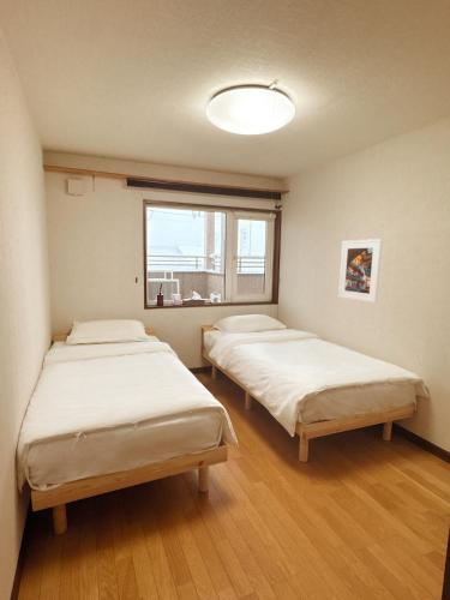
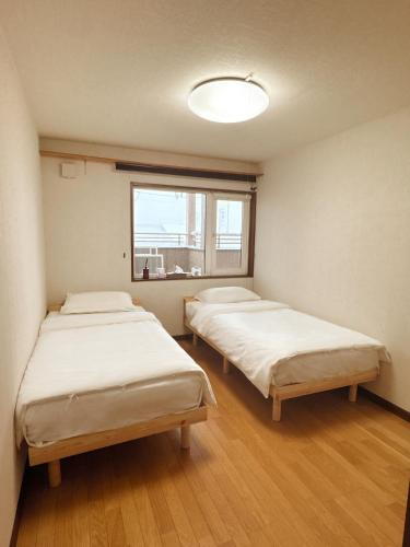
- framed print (358, 270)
